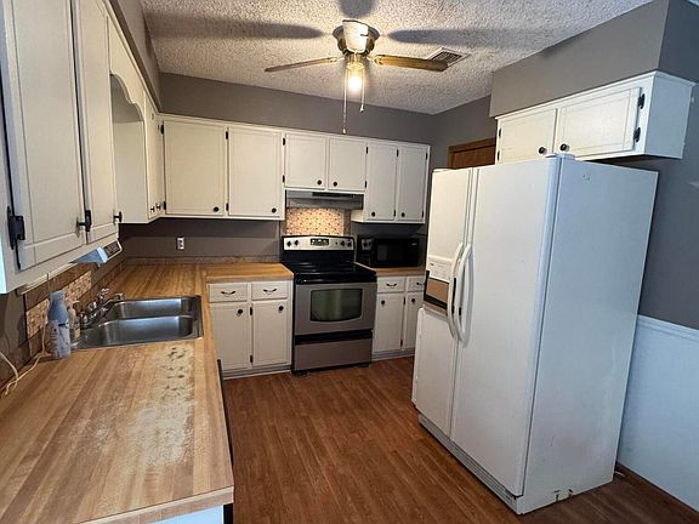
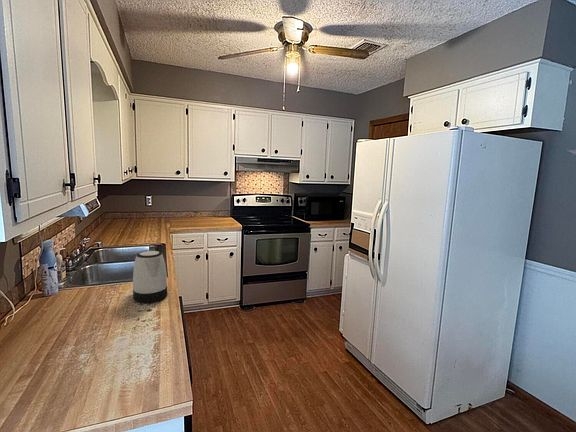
+ kettle (148, 273)
